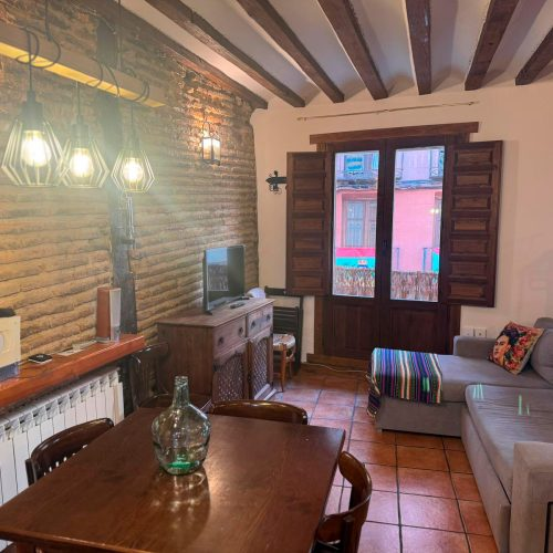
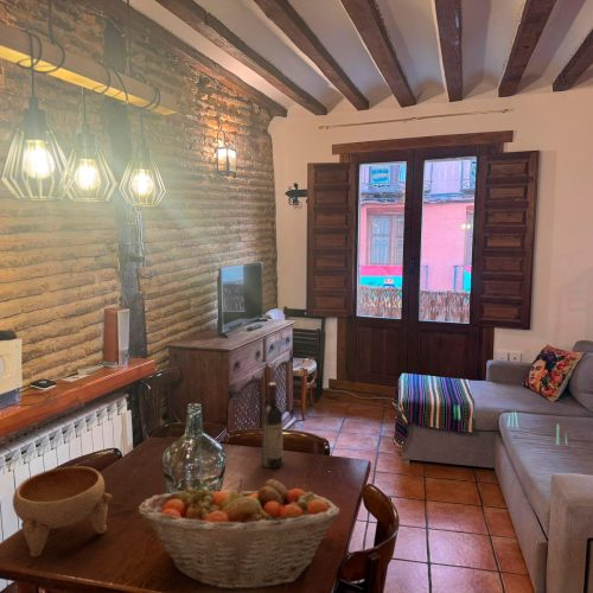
+ bowl (64, 509)
+ fruit basket (240, 521)
+ wine bottle (272, 423)
